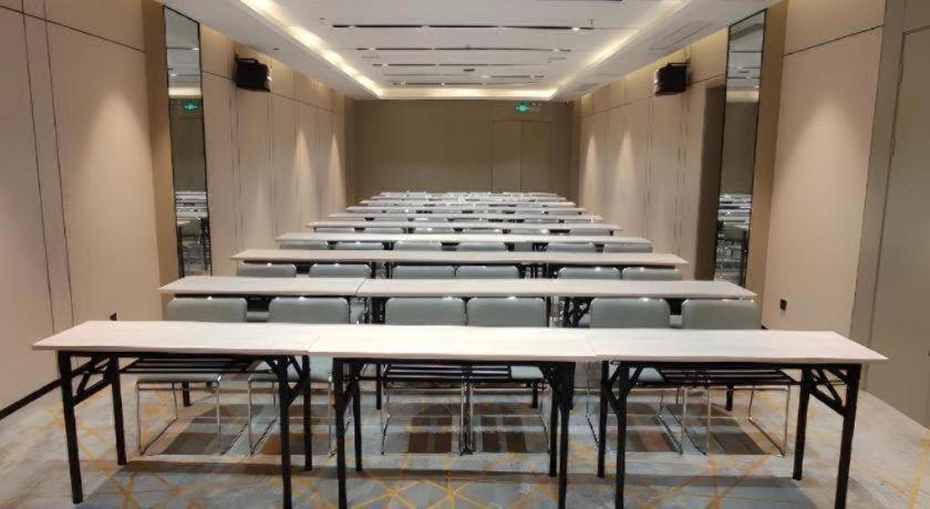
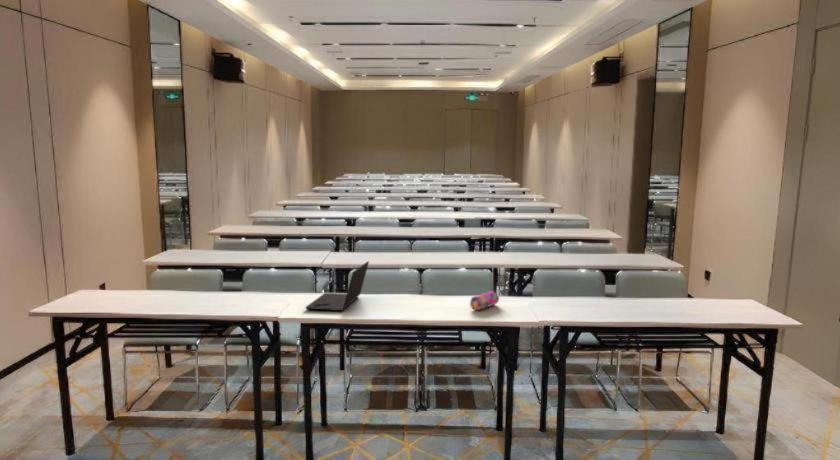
+ laptop (336, 293)
+ pencil case (484, 300)
